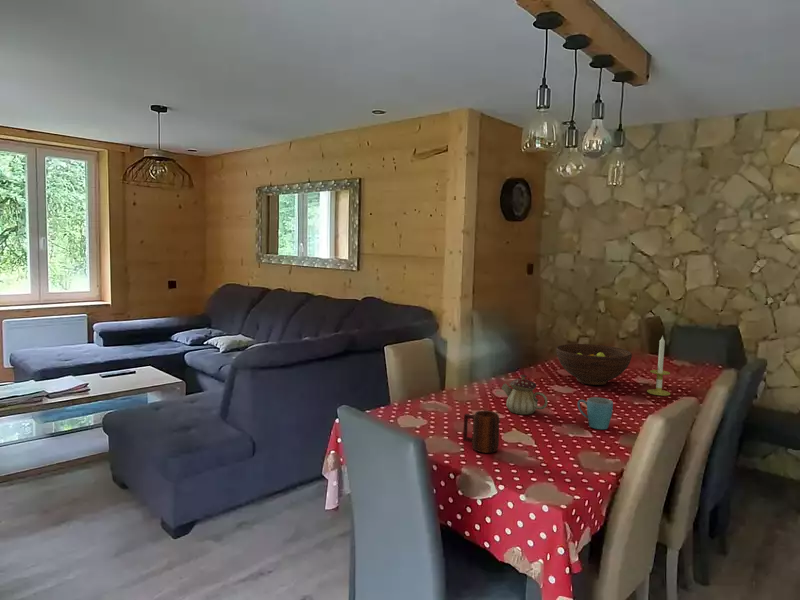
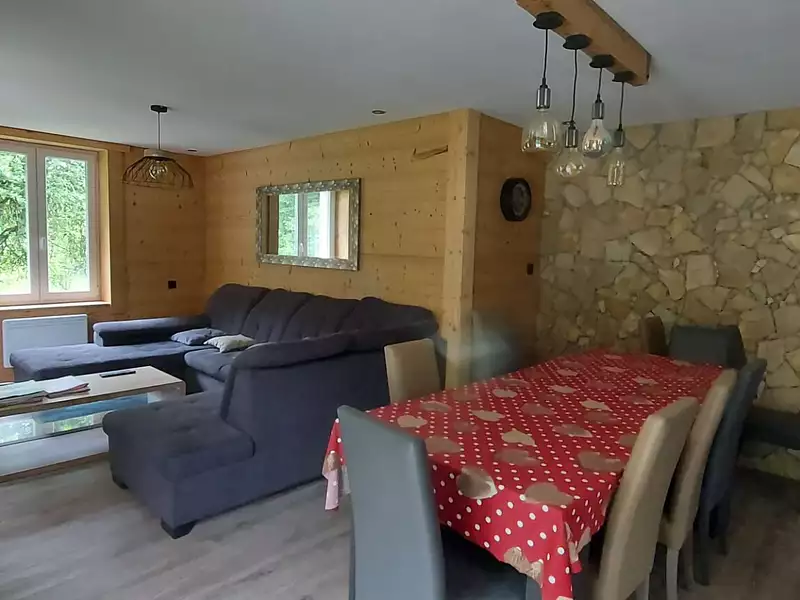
- teapot (524, 393)
- candle (660, 364)
- mug (481, 430)
- fruit bowl (592, 366)
- mug (594, 412)
